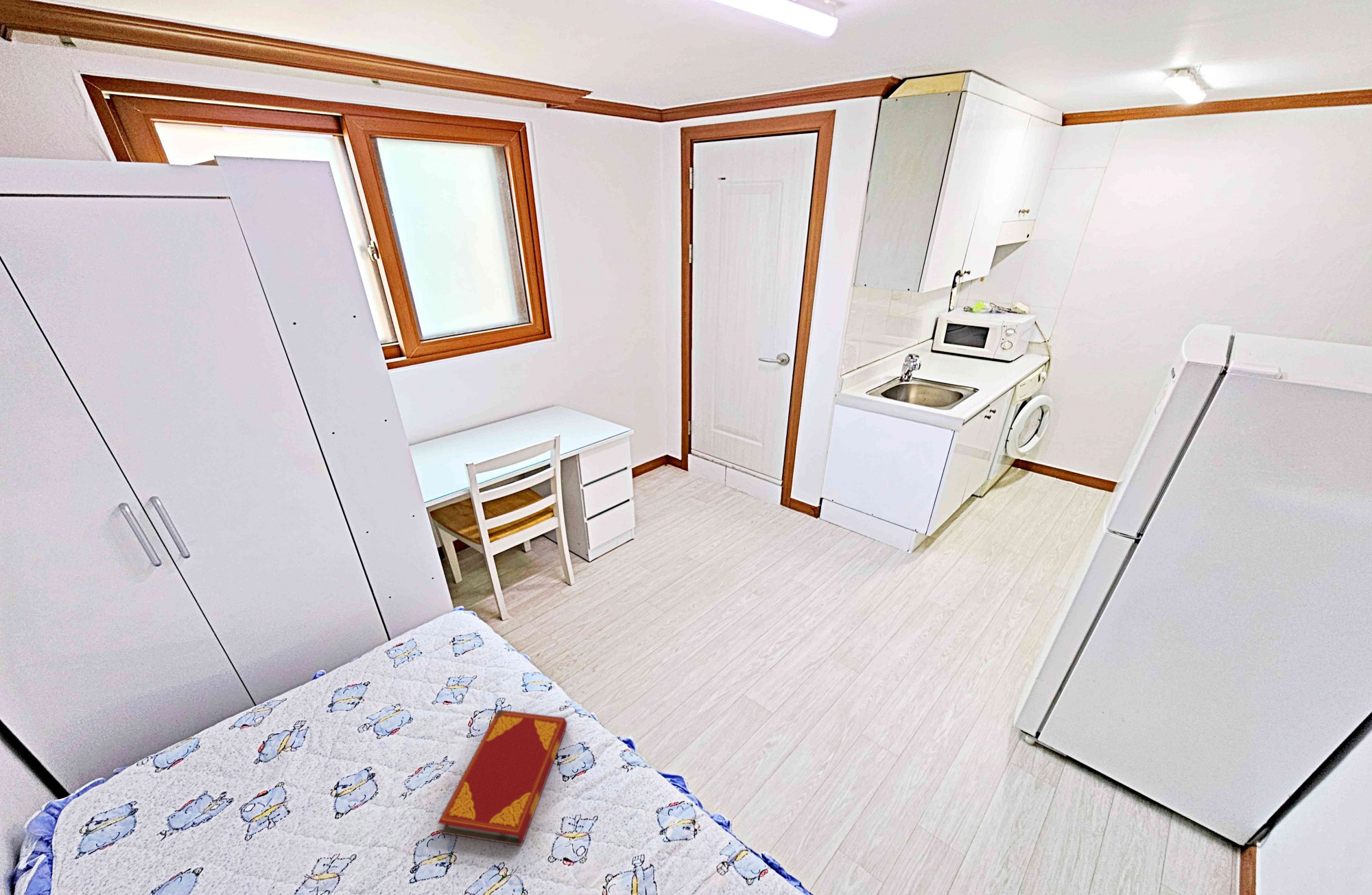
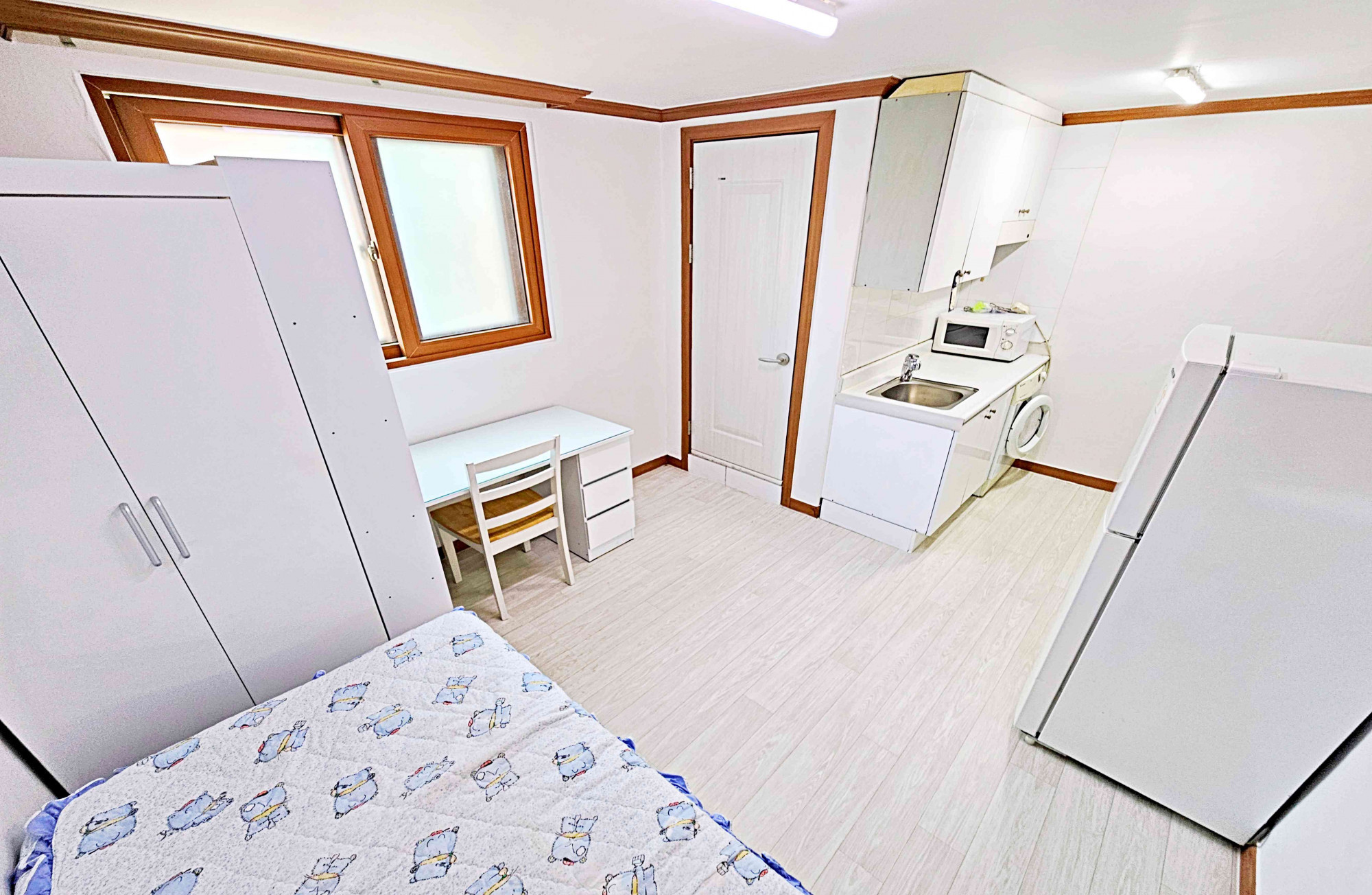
- hardback book (509, 770)
